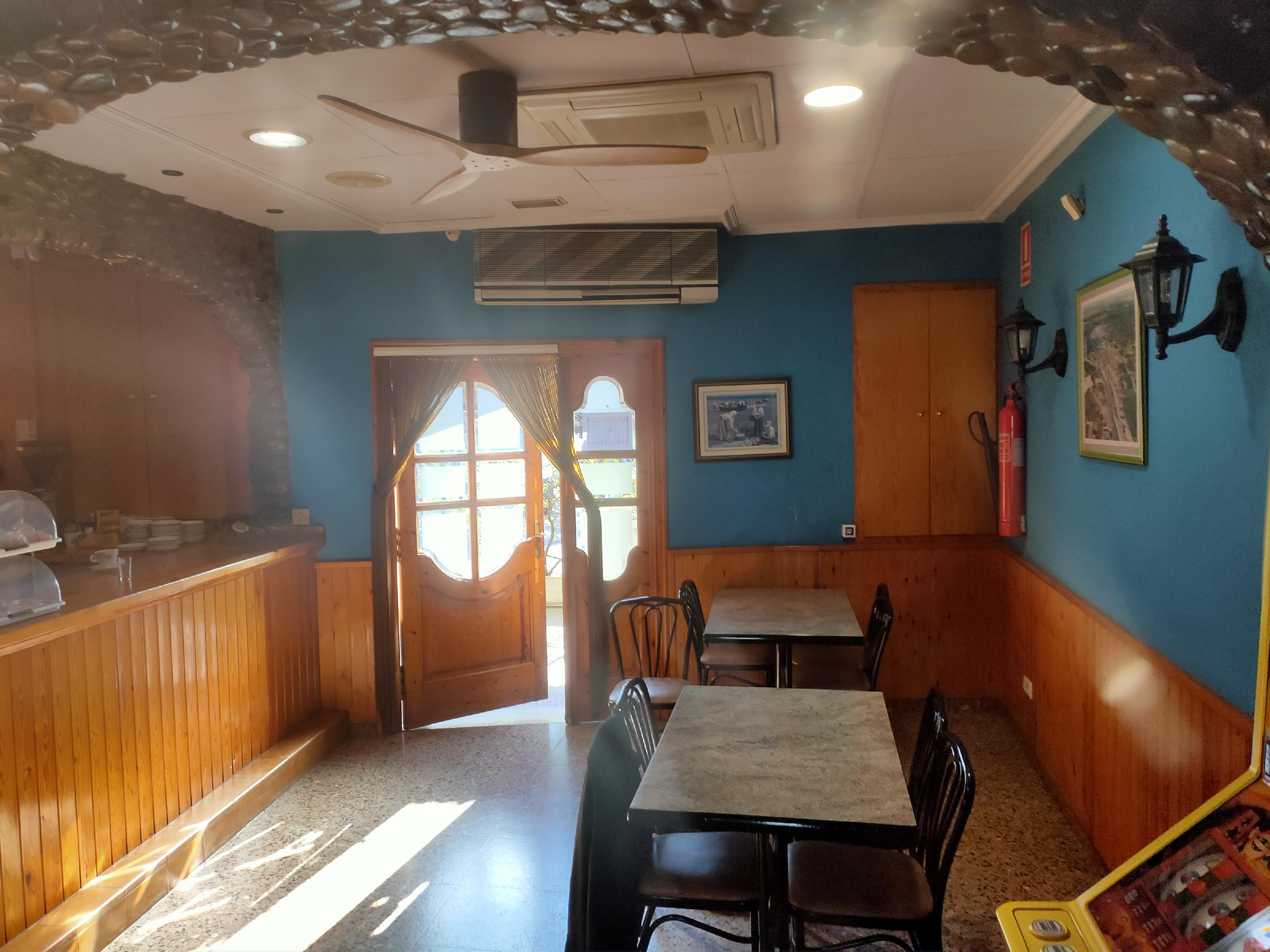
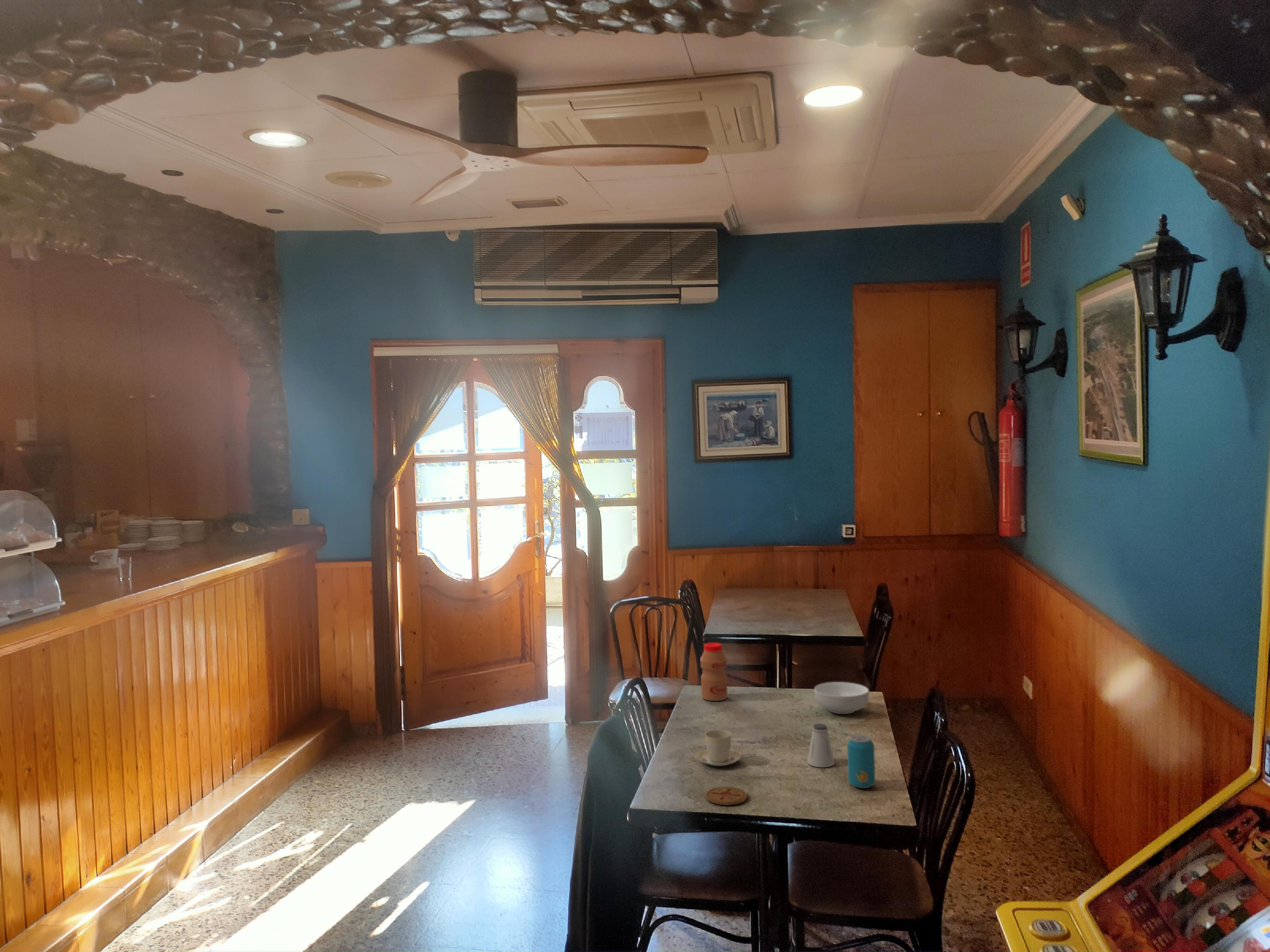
+ coaster (726, 795)
+ beverage can (861, 762)
+ bottle (714, 671)
+ saltshaker (820, 744)
+ teacup (718, 747)
+ cereal bowl (841, 699)
